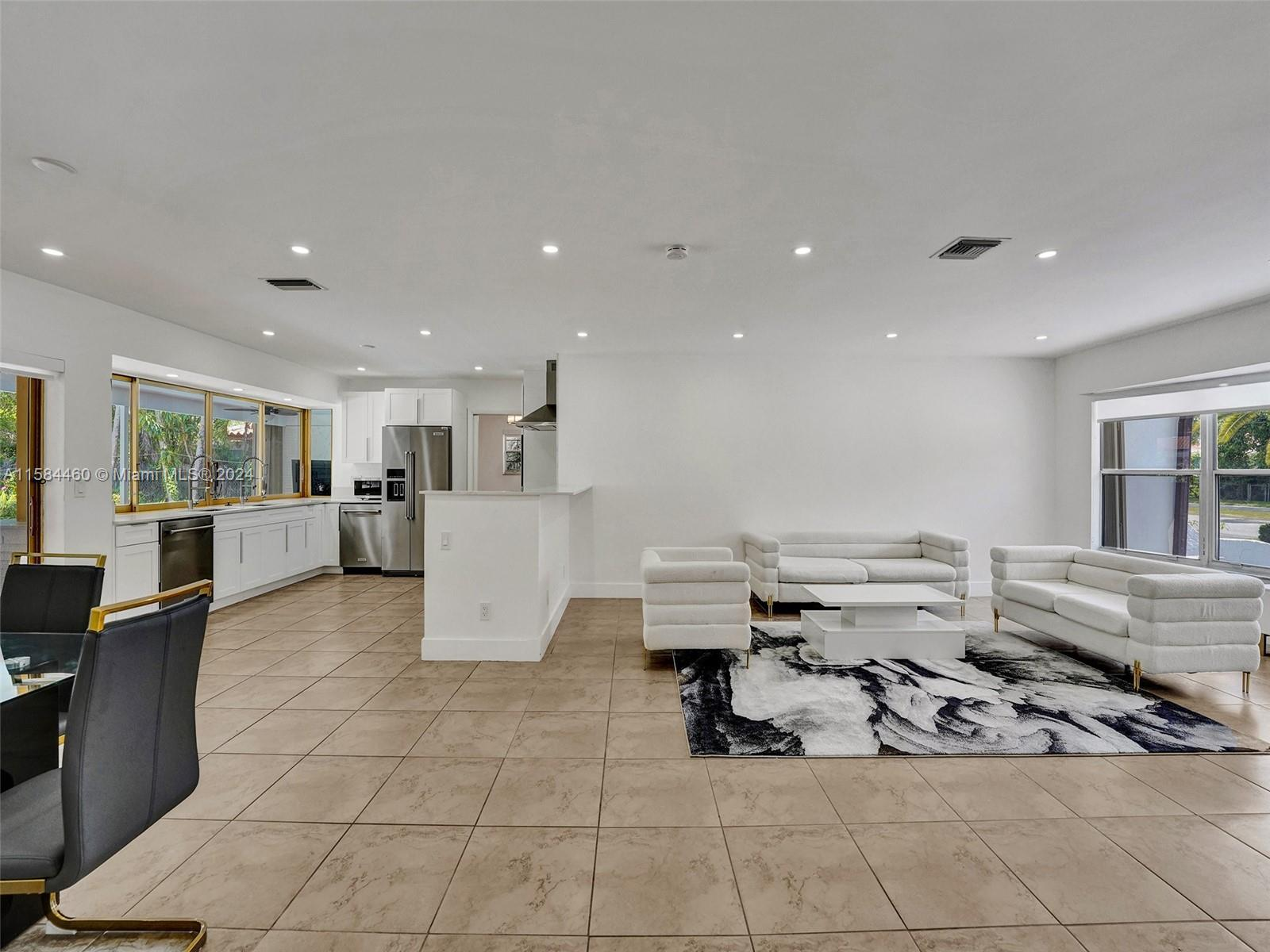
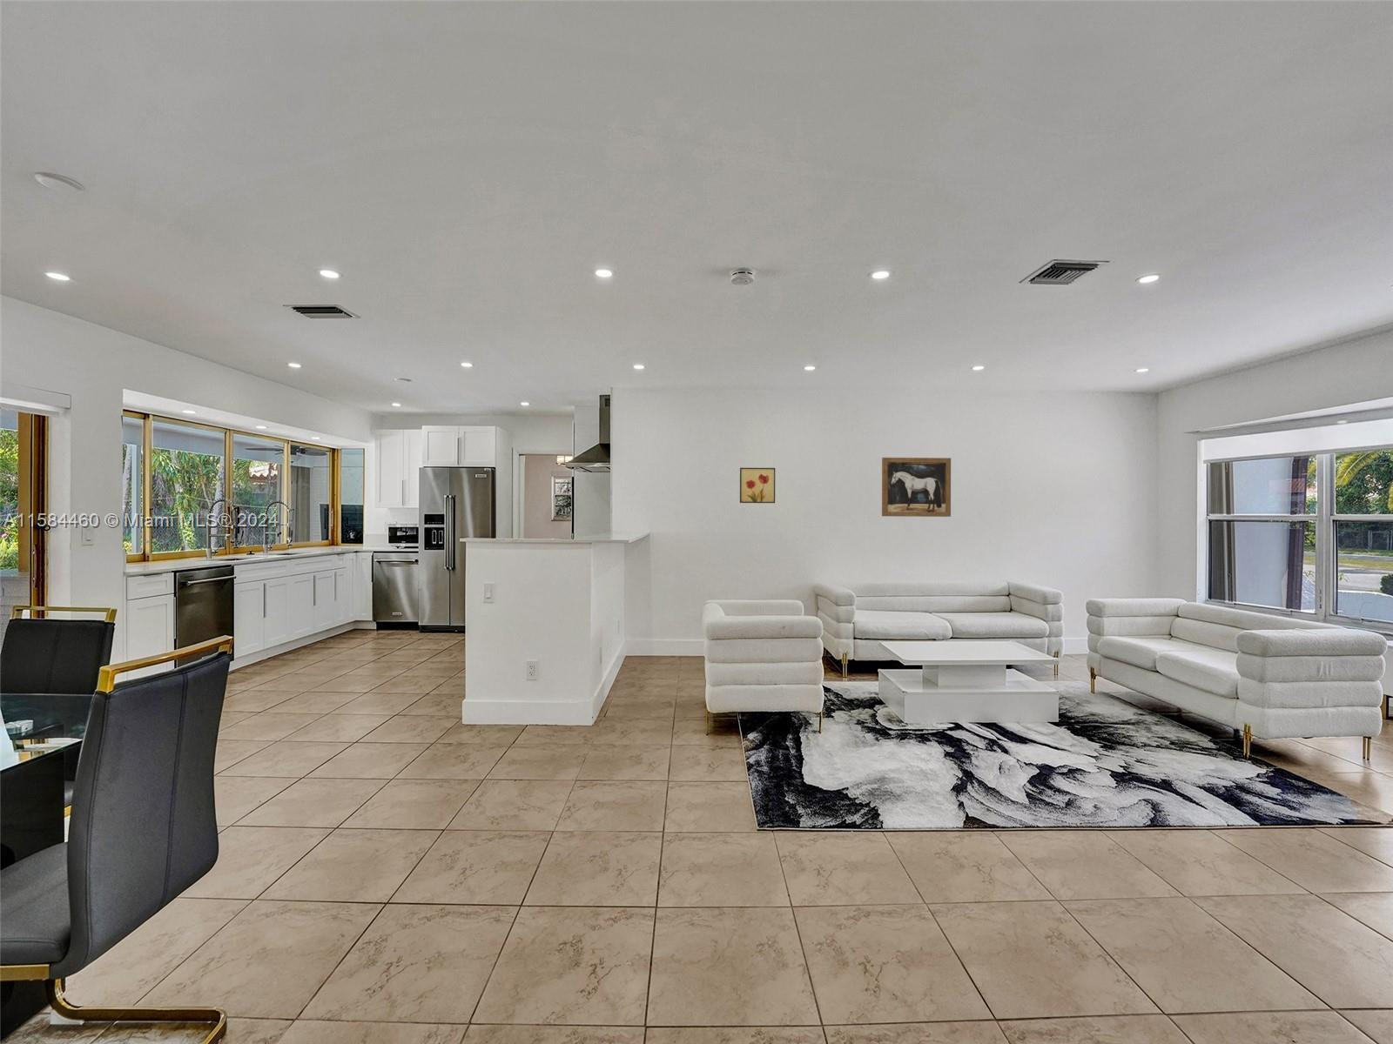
+ wall art (916, 486)
+ wall art (757, 486)
